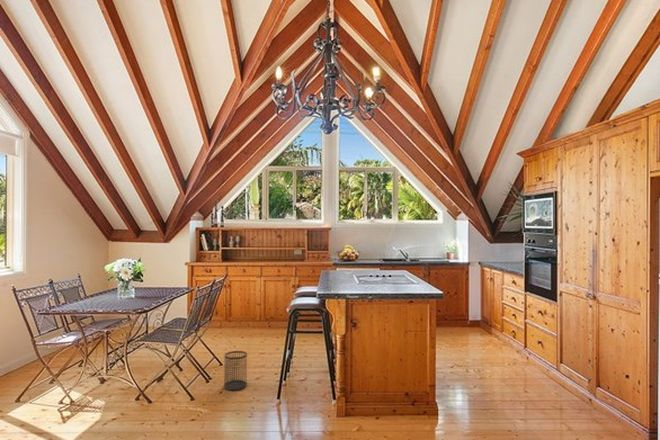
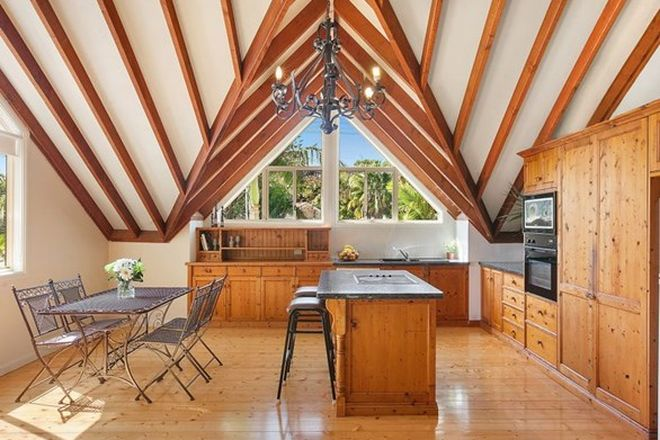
- wastebasket (235, 369)
